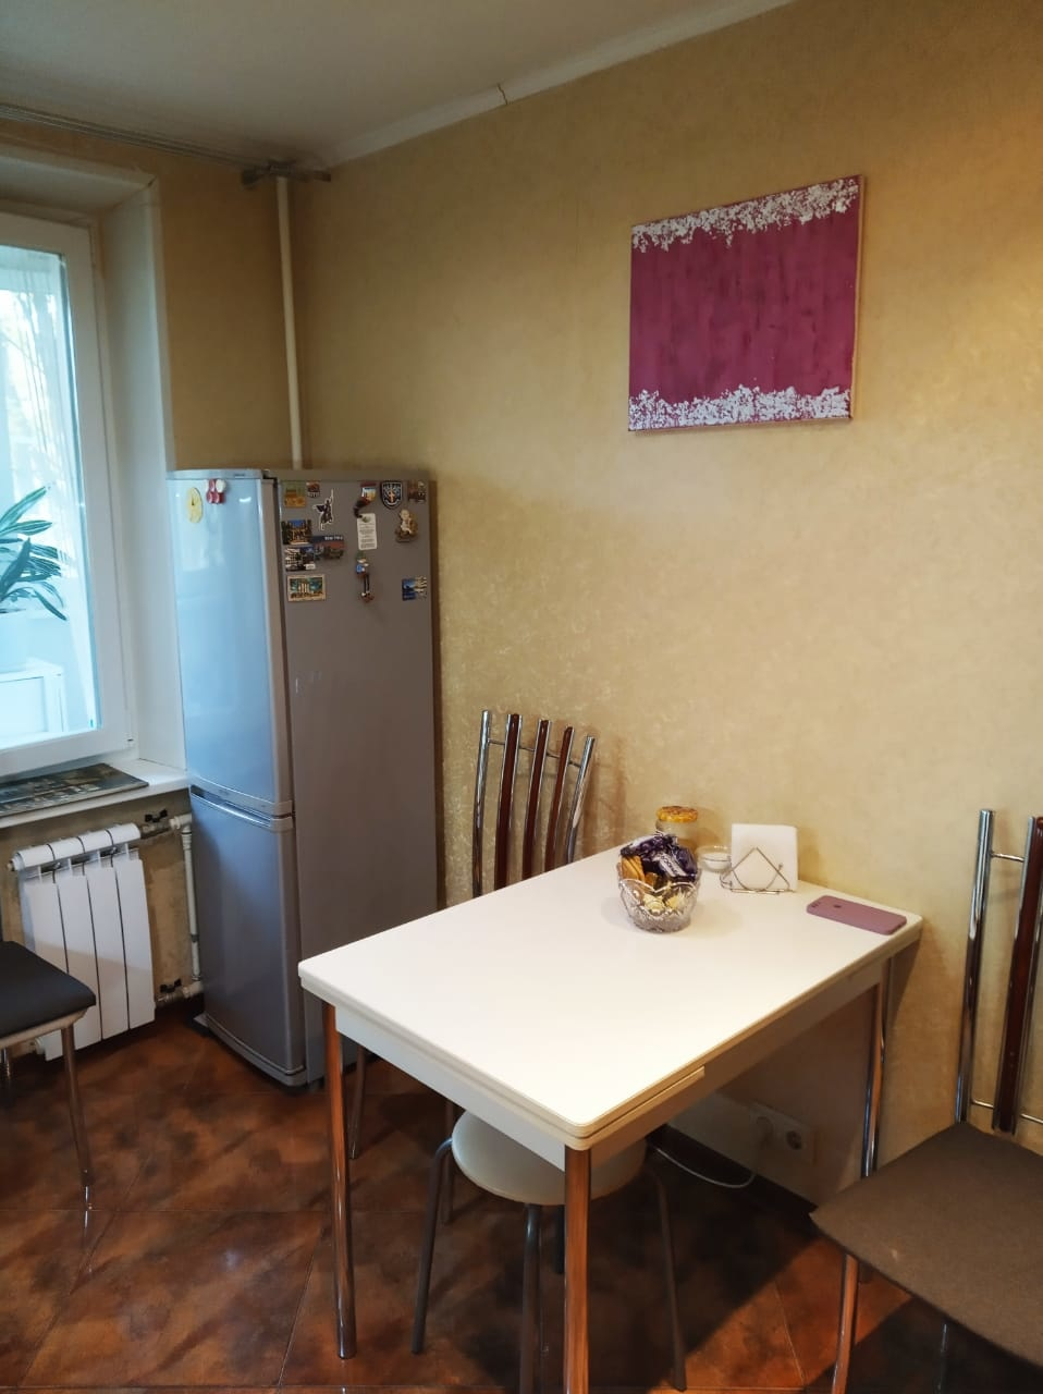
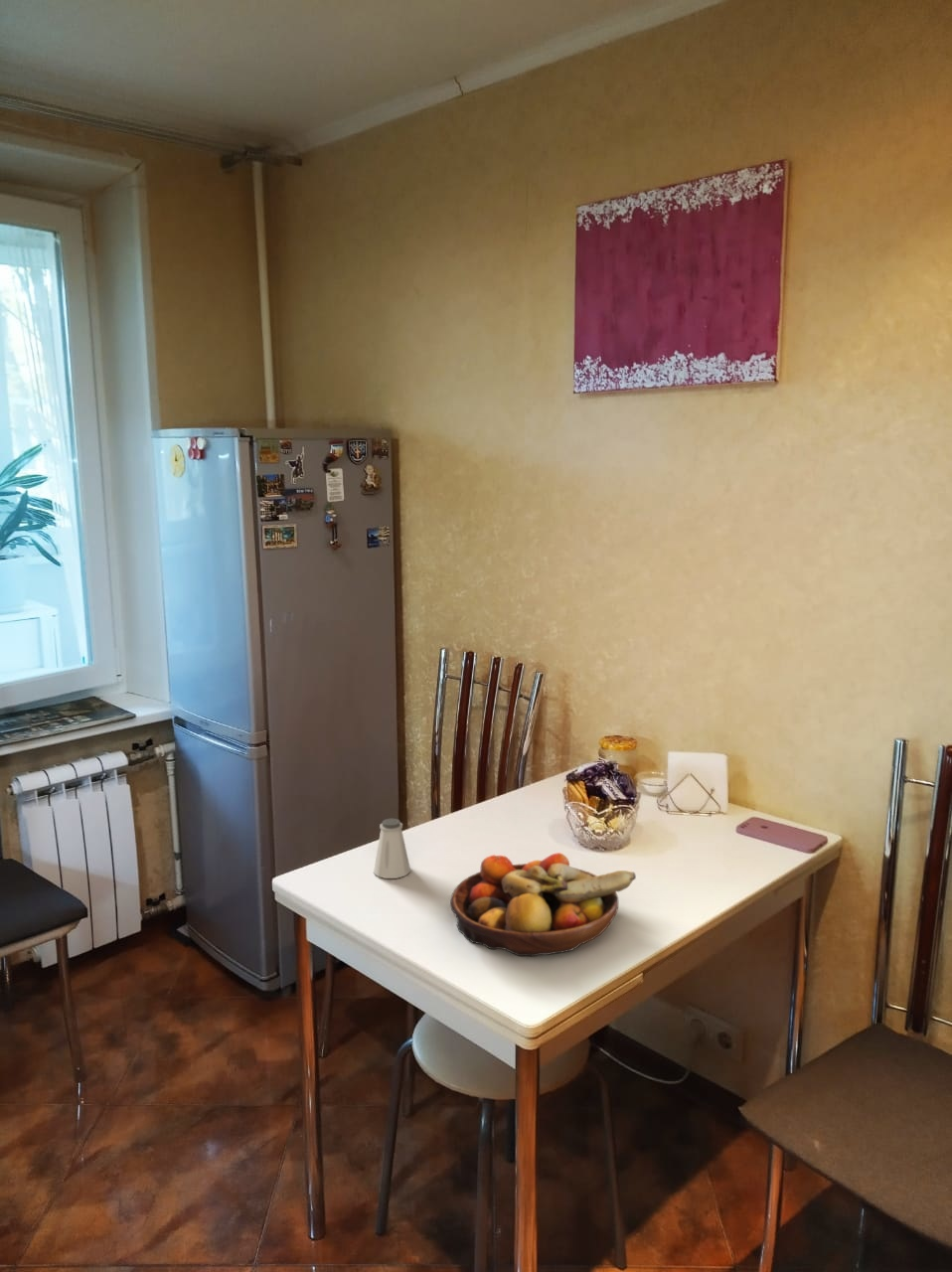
+ fruit bowl (536, 888)
+ saltshaker (392, 846)
